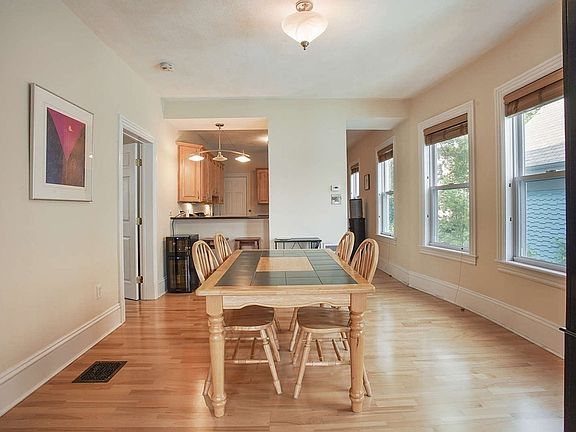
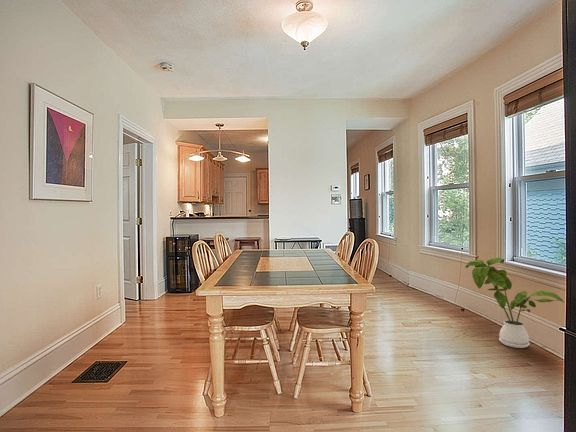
+ house plant (503, 302)
